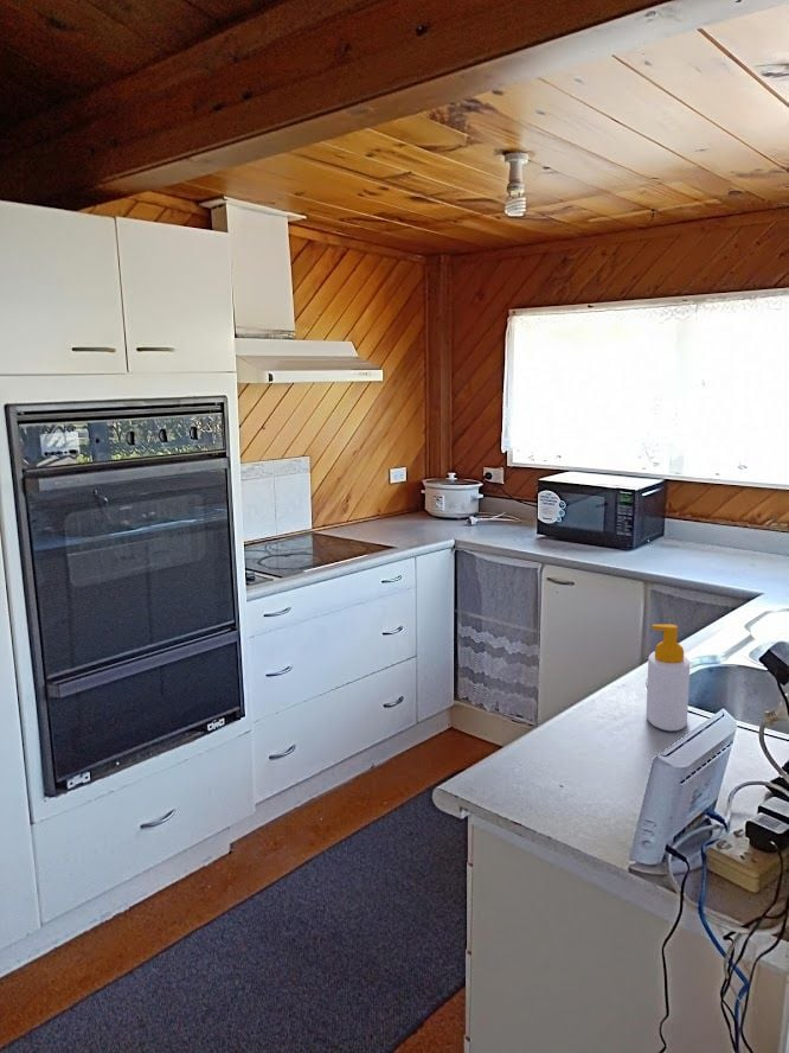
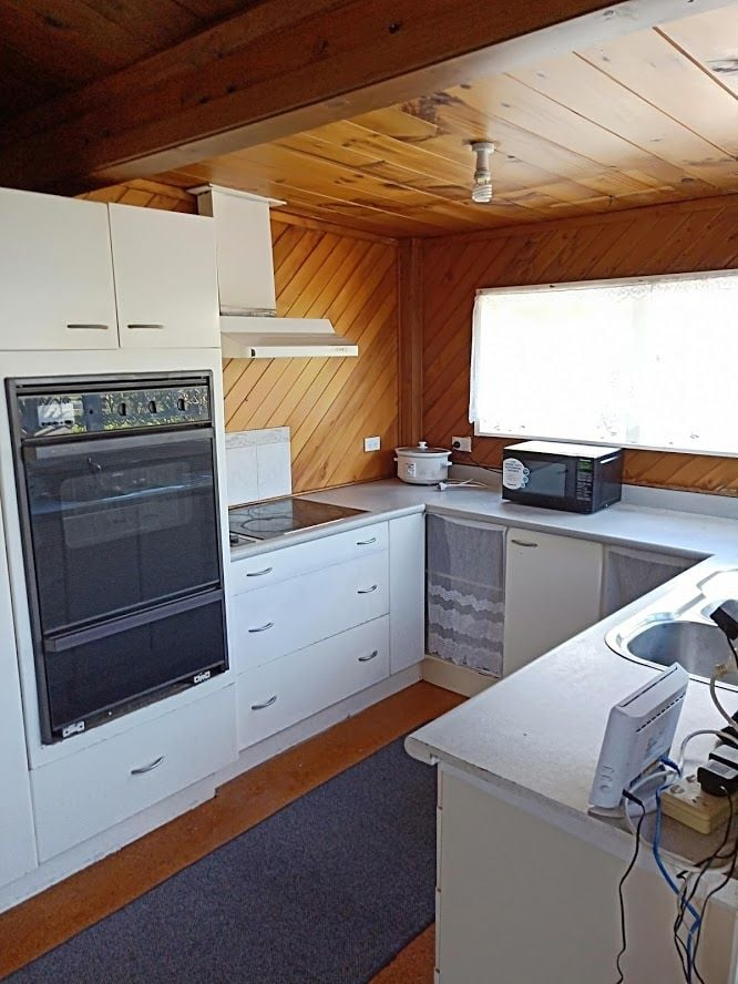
- soap bottle (668, 672)
